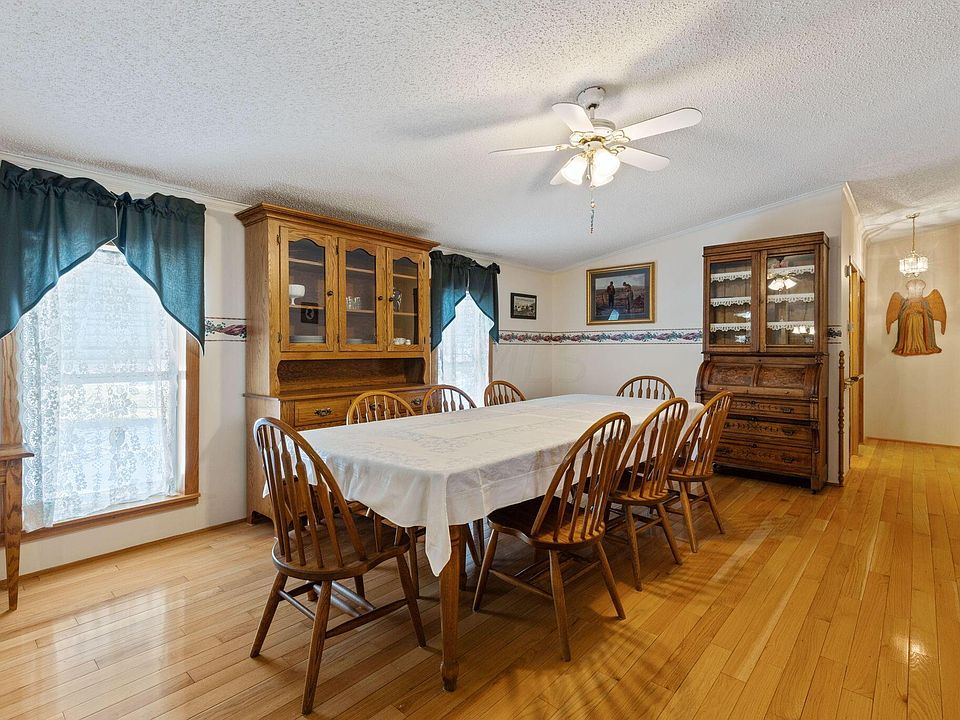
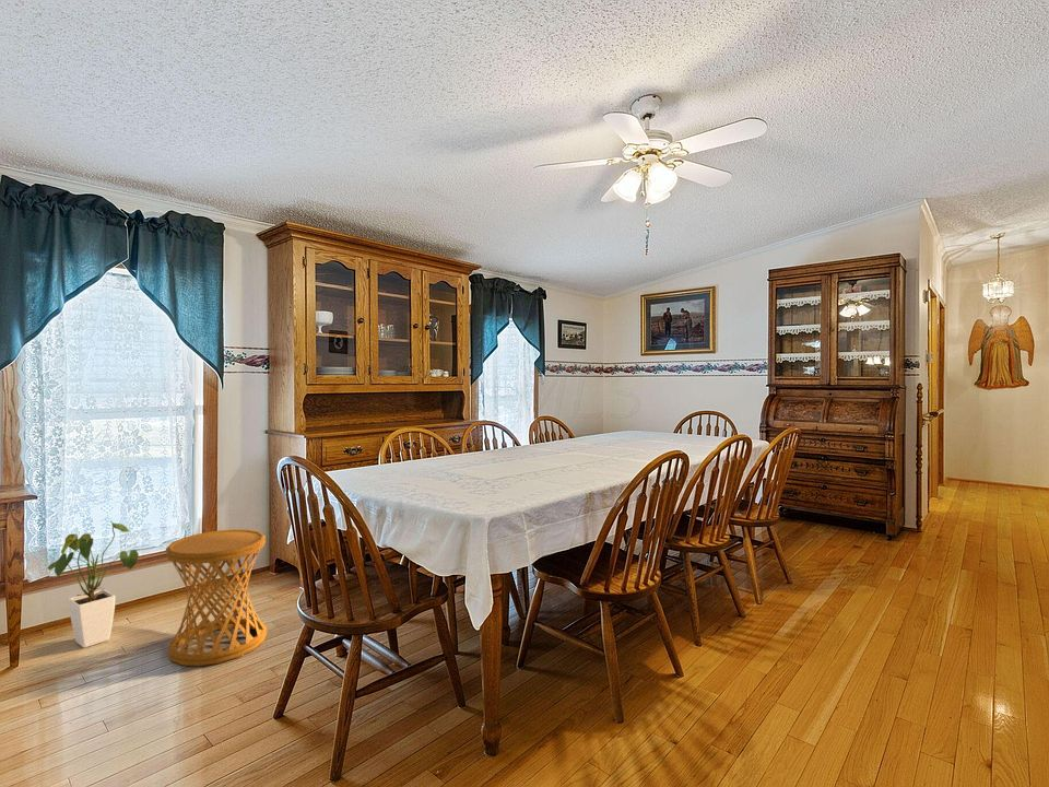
+ side table (219, 591)
+ house plant (101, 582)
